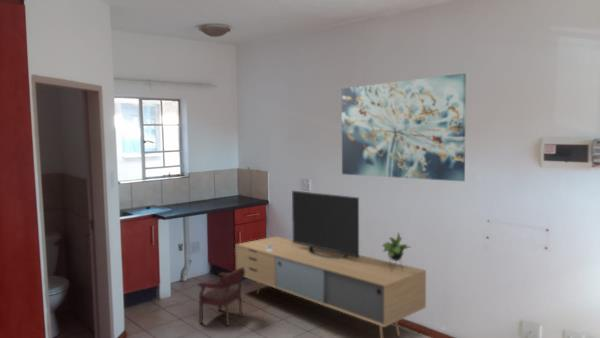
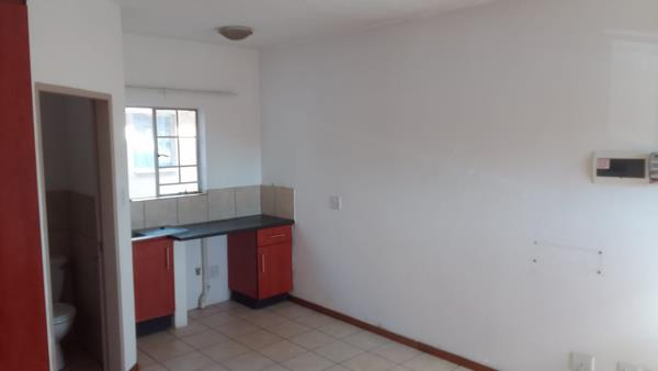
- wall art (396, 129)
- stool (221, 293)
- media console (320, 253)
